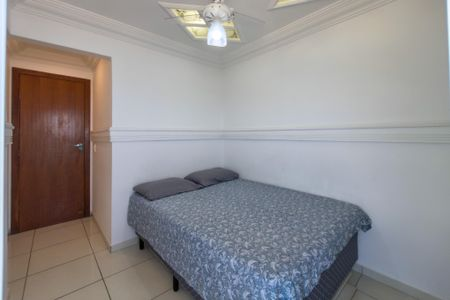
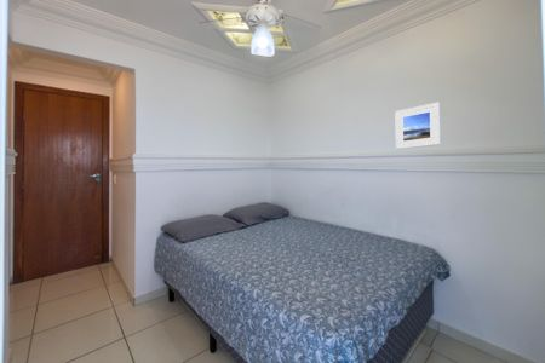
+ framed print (415, 127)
